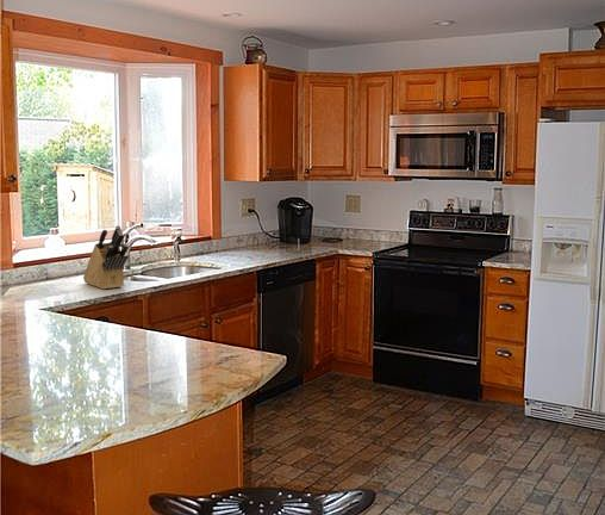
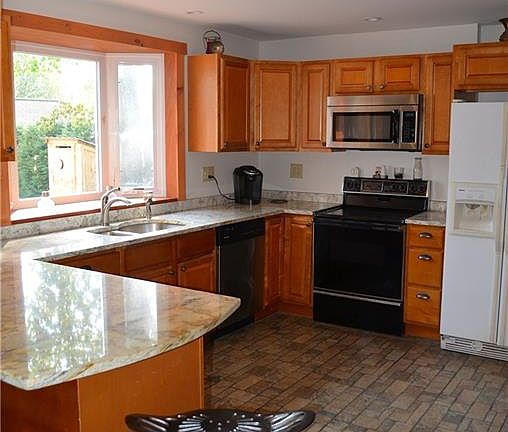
- knife block (105, 255)
